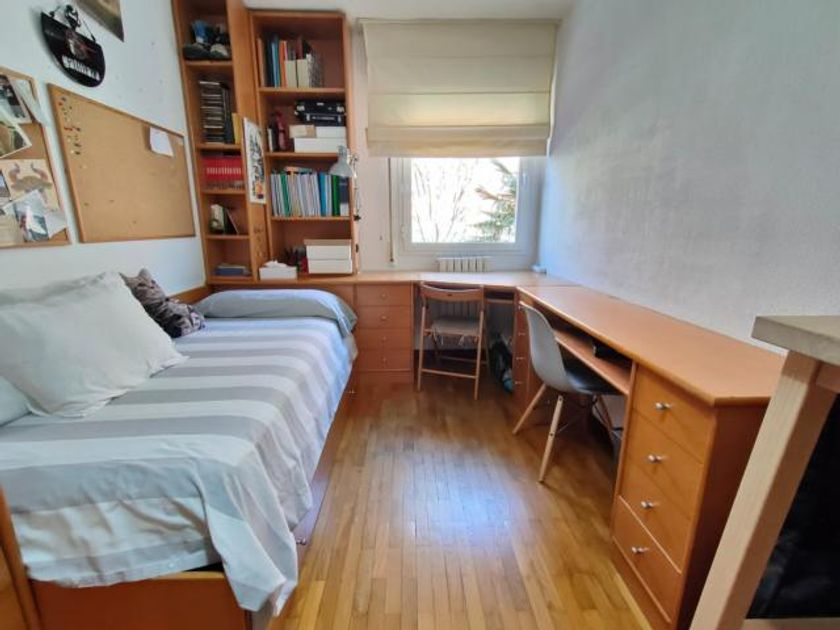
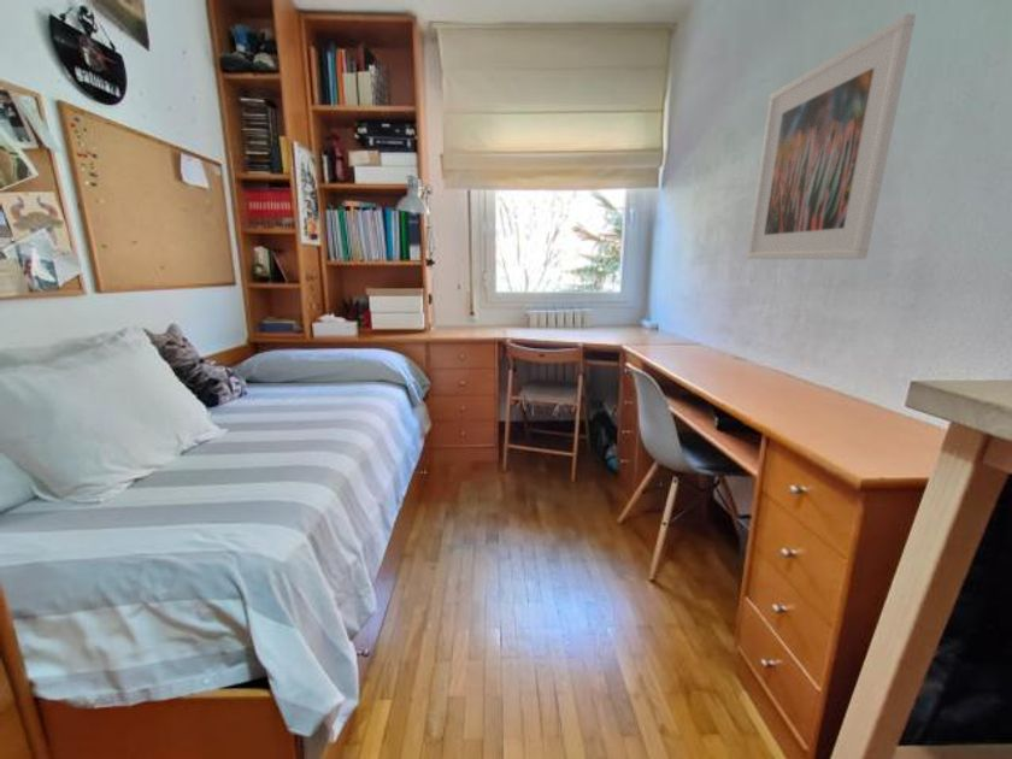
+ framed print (811, 165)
